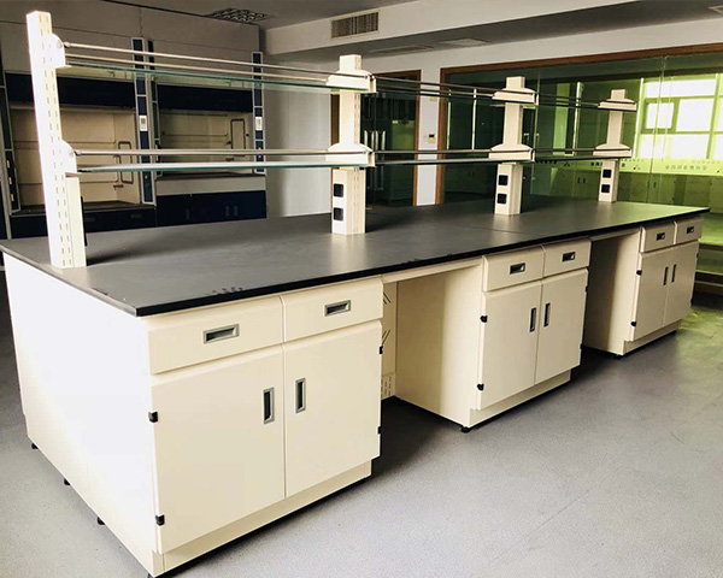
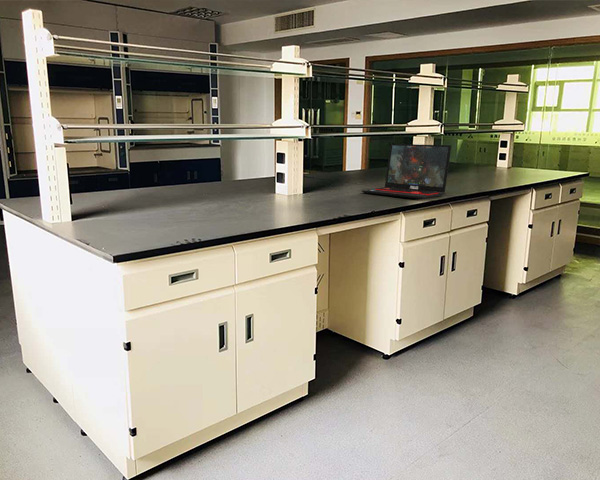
+ laptop (405, 169)
